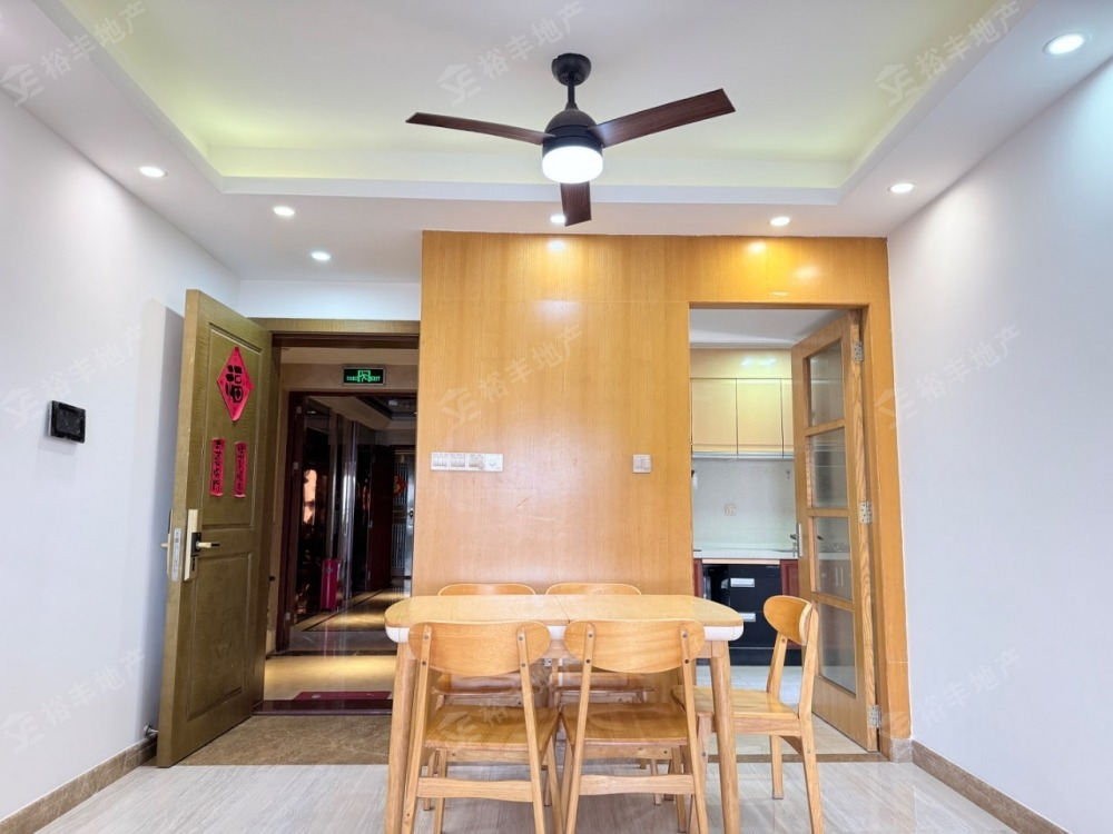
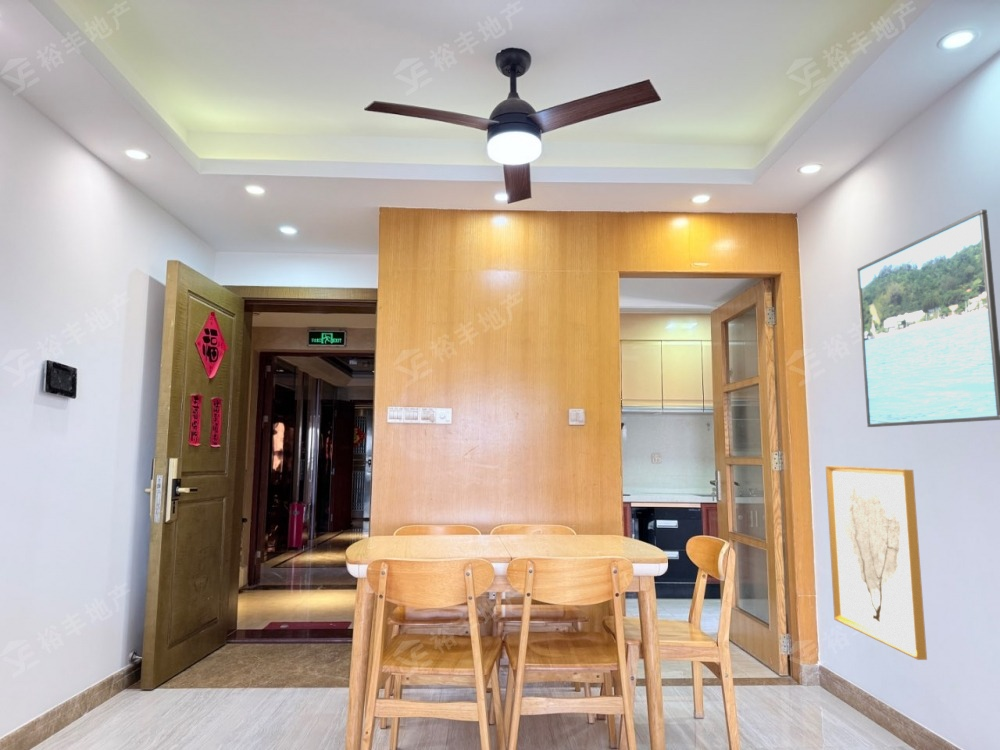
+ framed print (919, 332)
+ wall art (870, 551)
